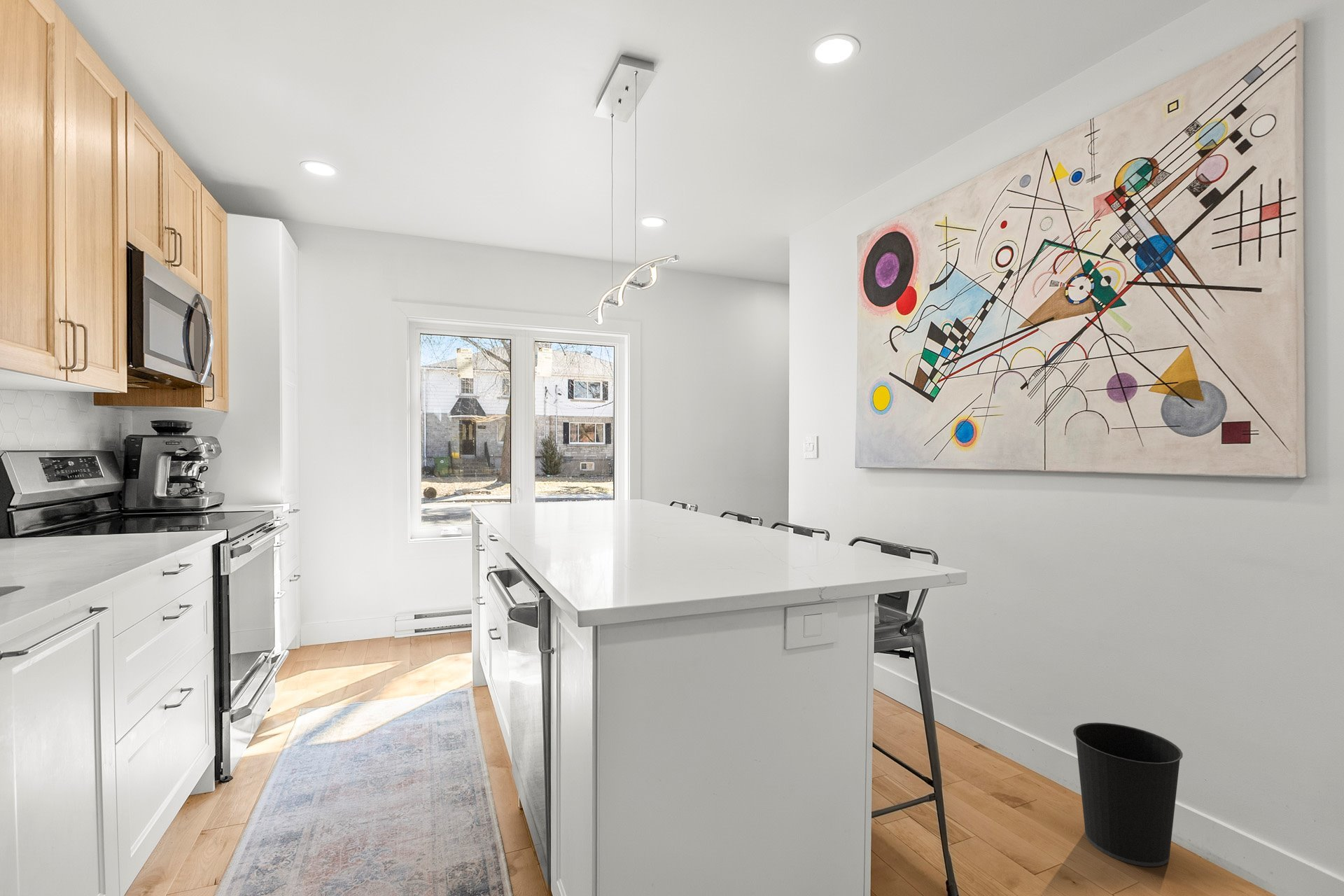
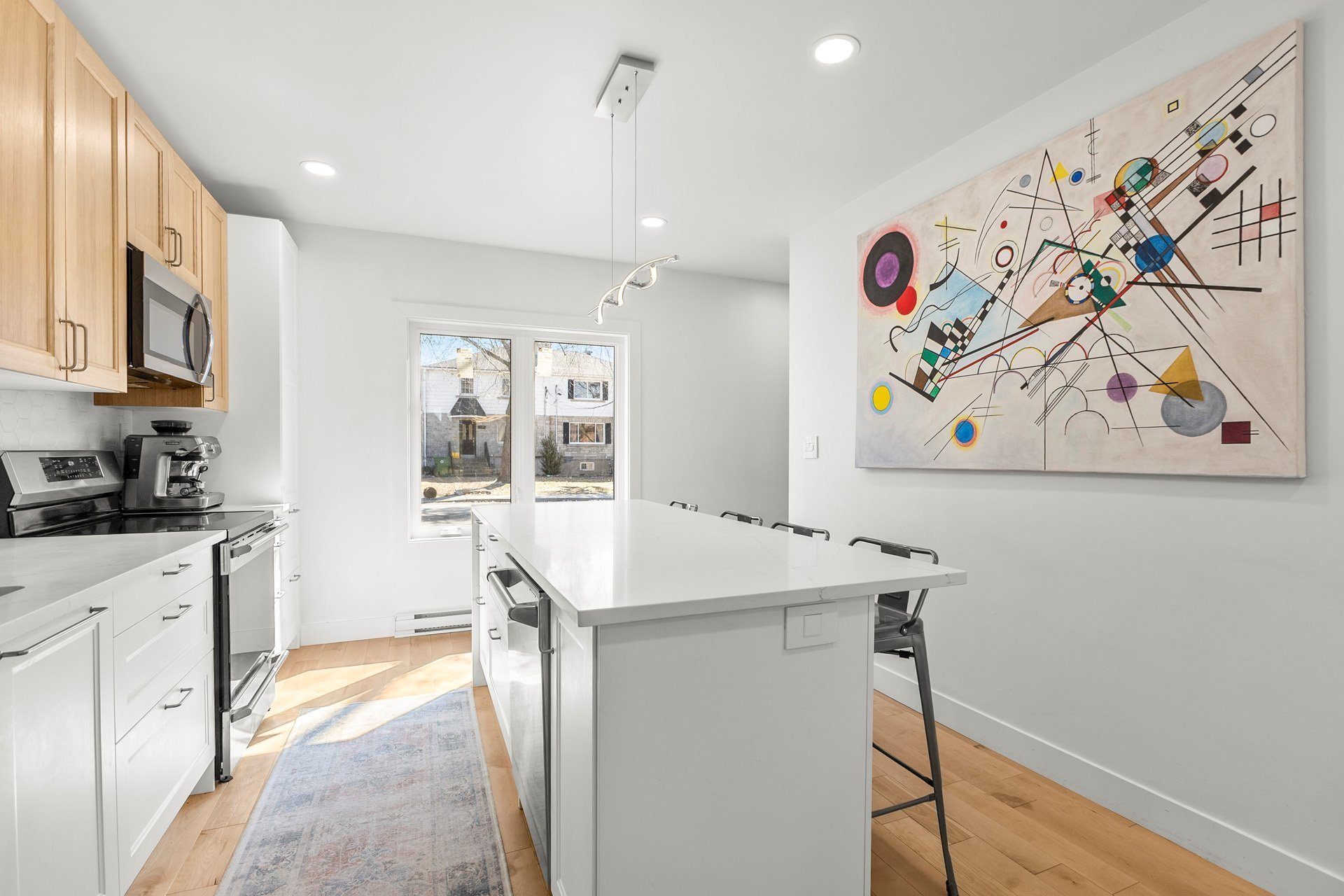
- wastebasket (1126, 792)
